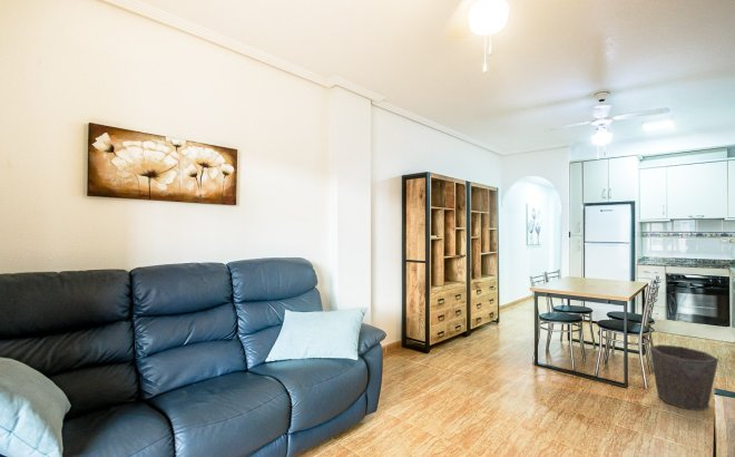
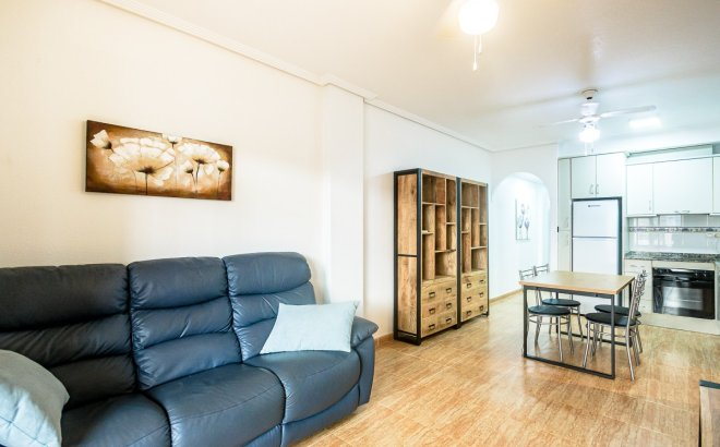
- waste bin (682, 377)
